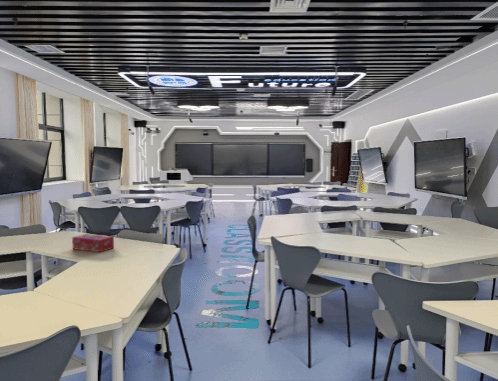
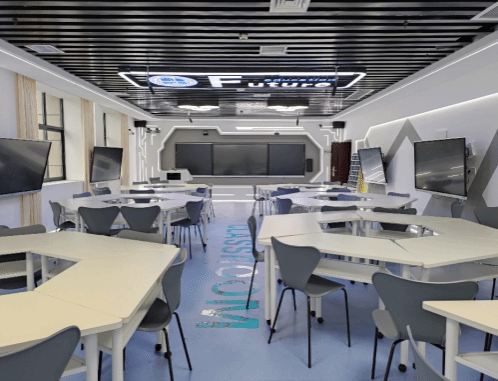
- tissue box (93, 242)
